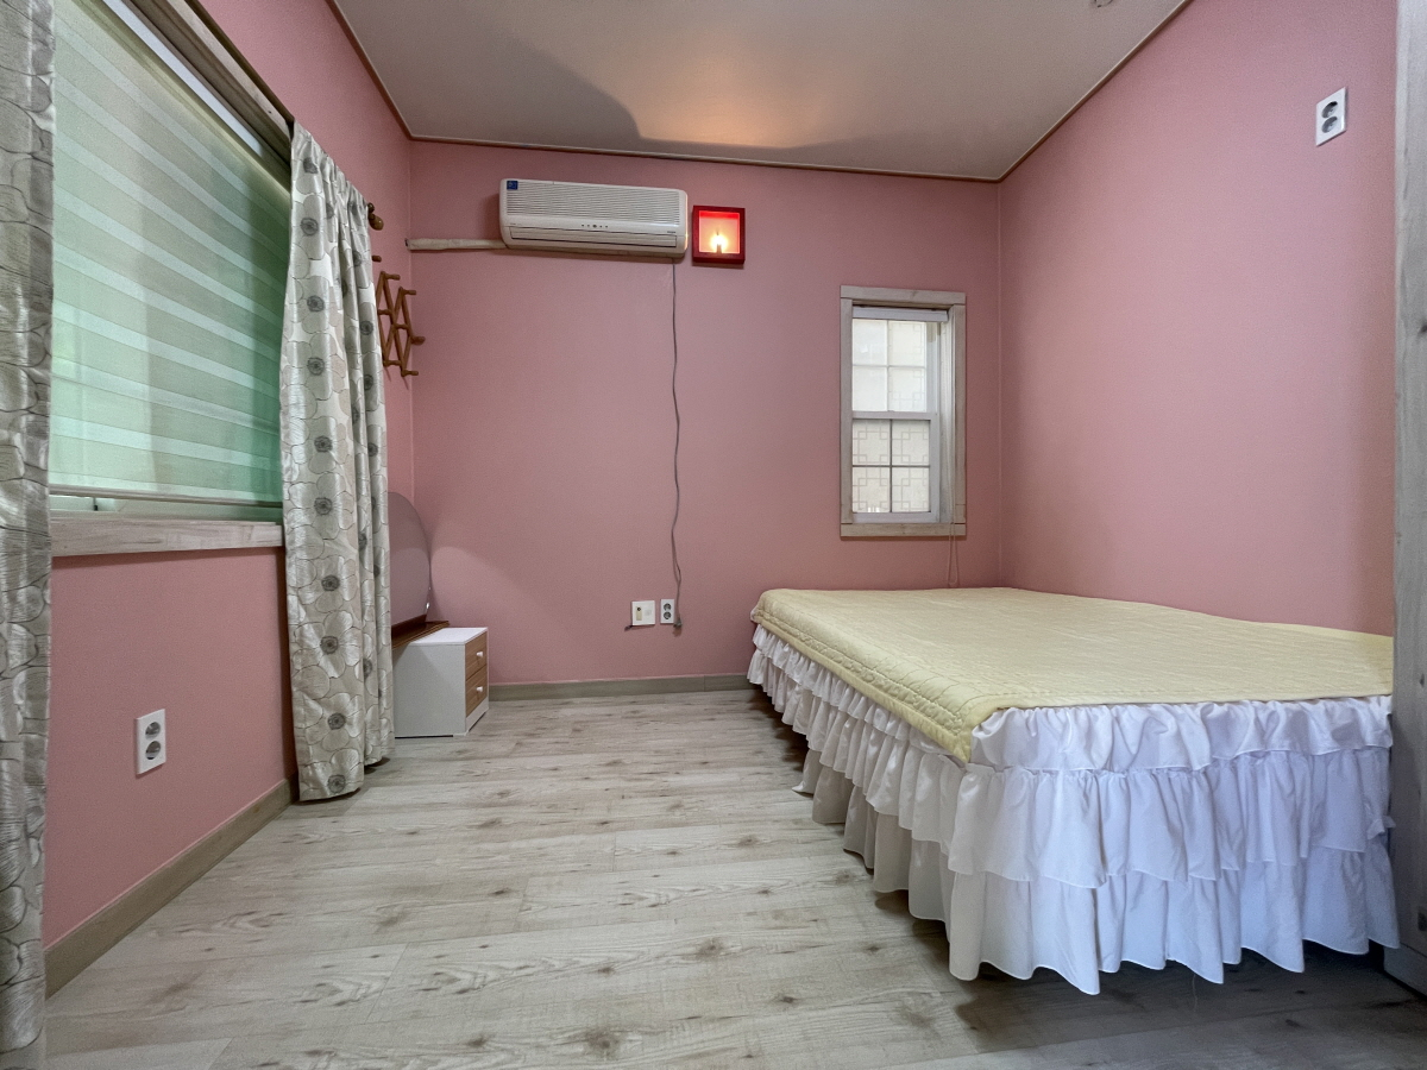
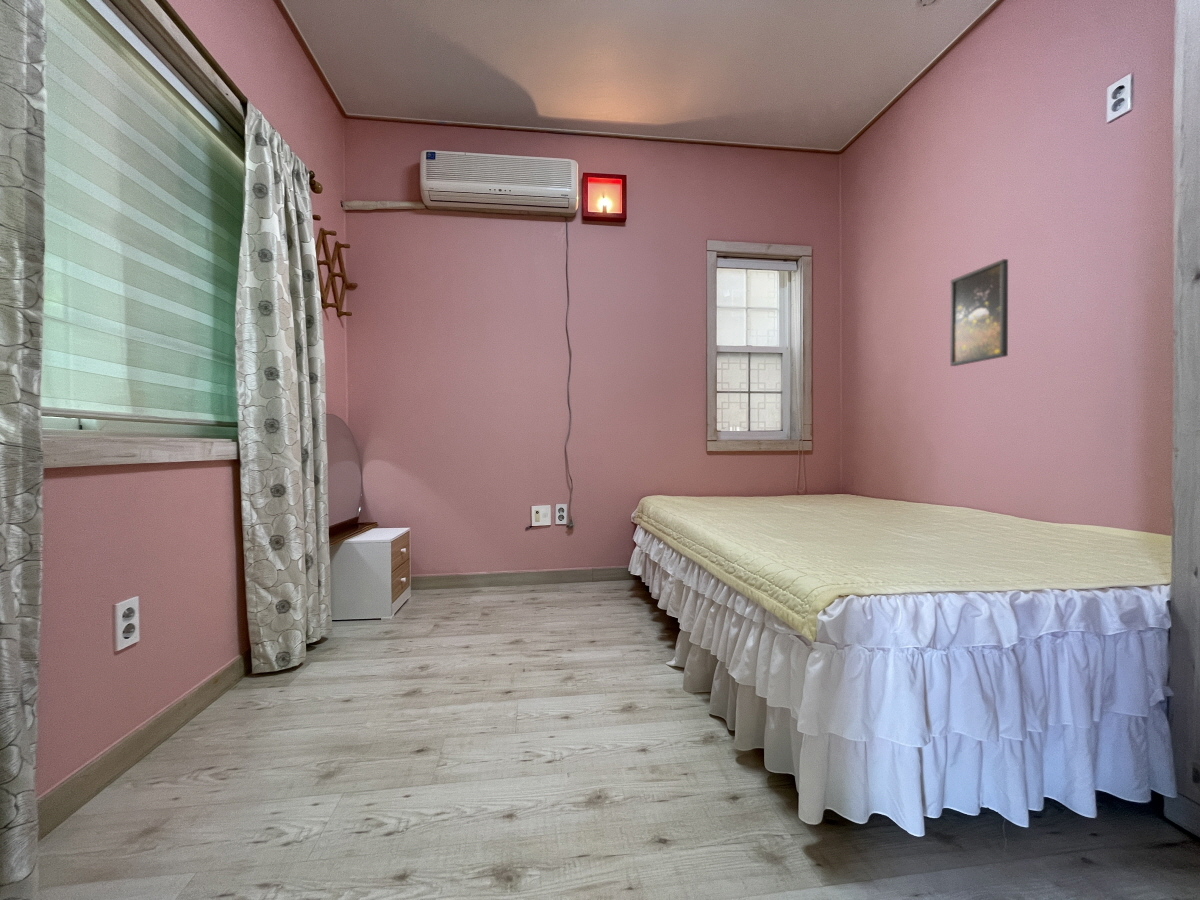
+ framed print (977, 315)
